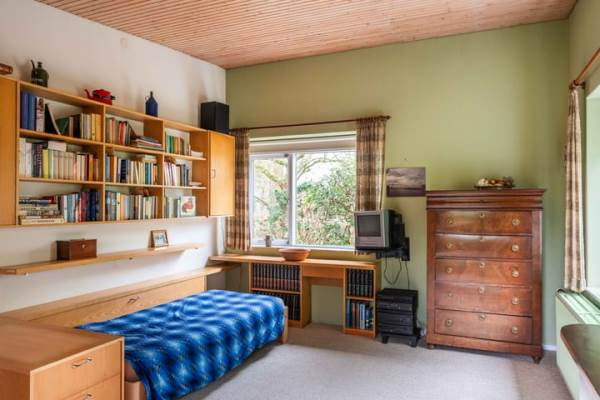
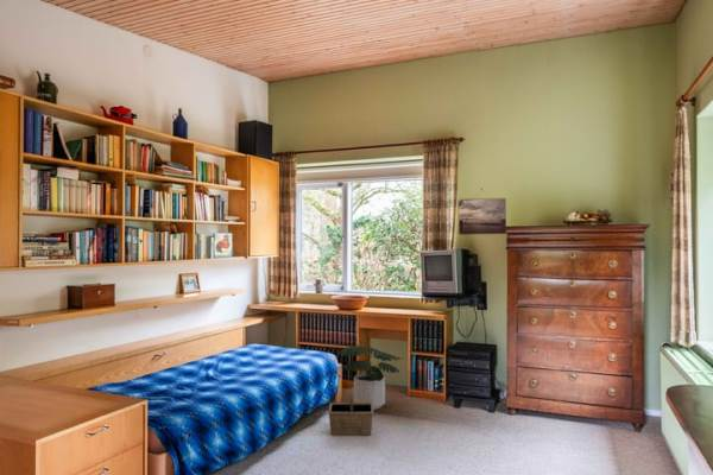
+ potted plant (371, 374)
+ basket (351, 410)
